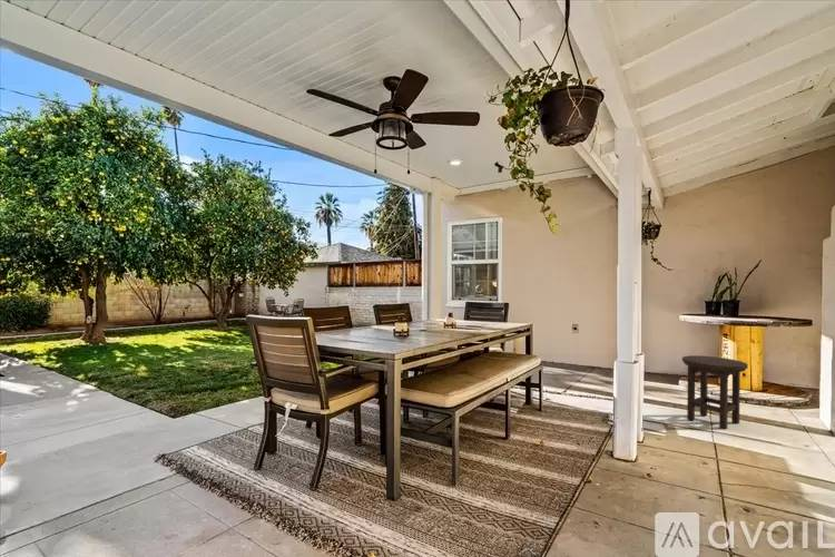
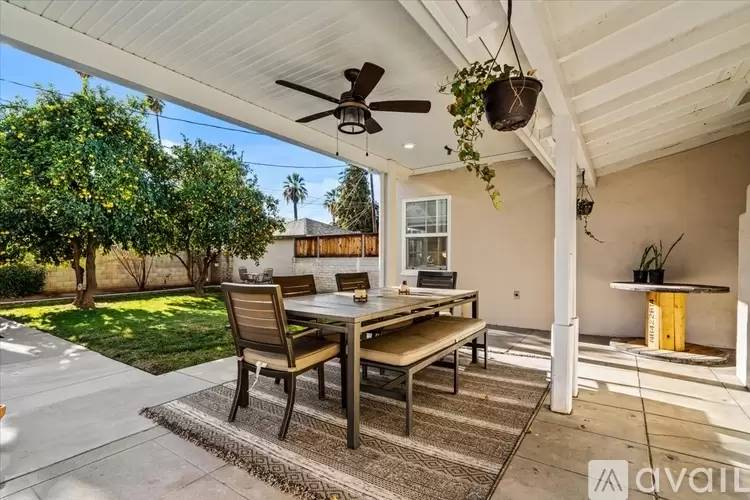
- stool (706, 391)
